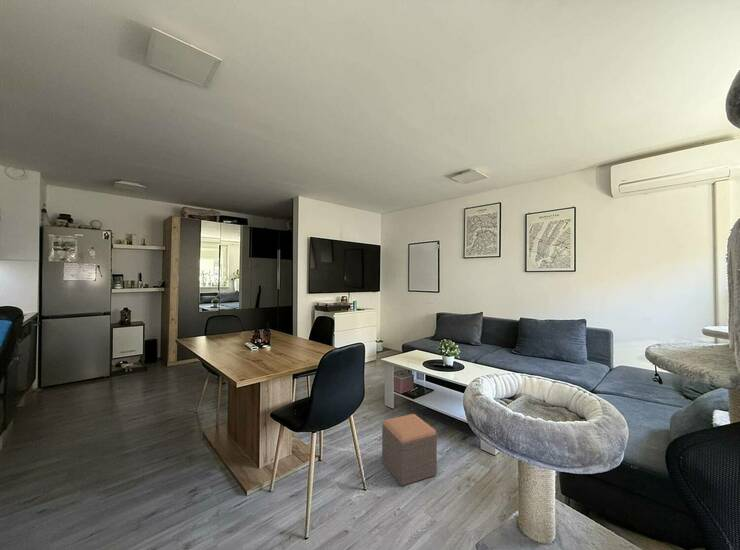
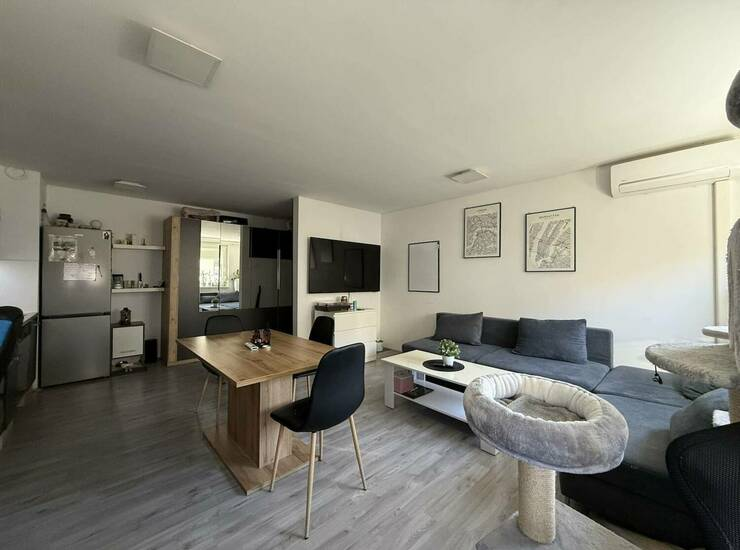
- footstool (408, 445)
